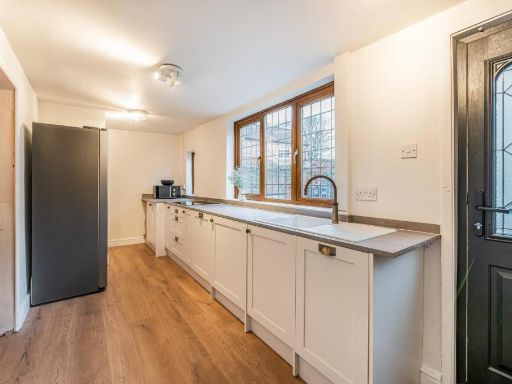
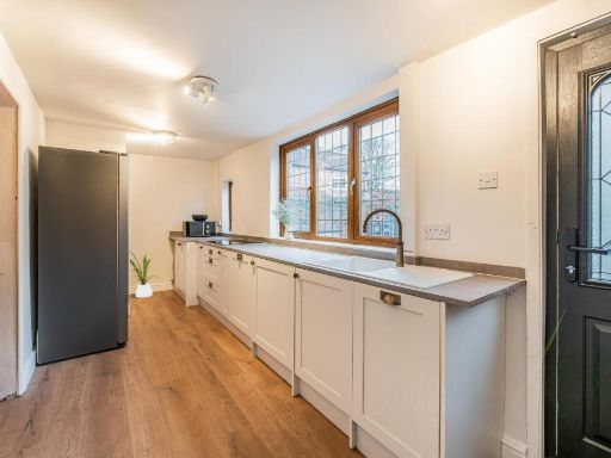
+ house plant (141, 272)
